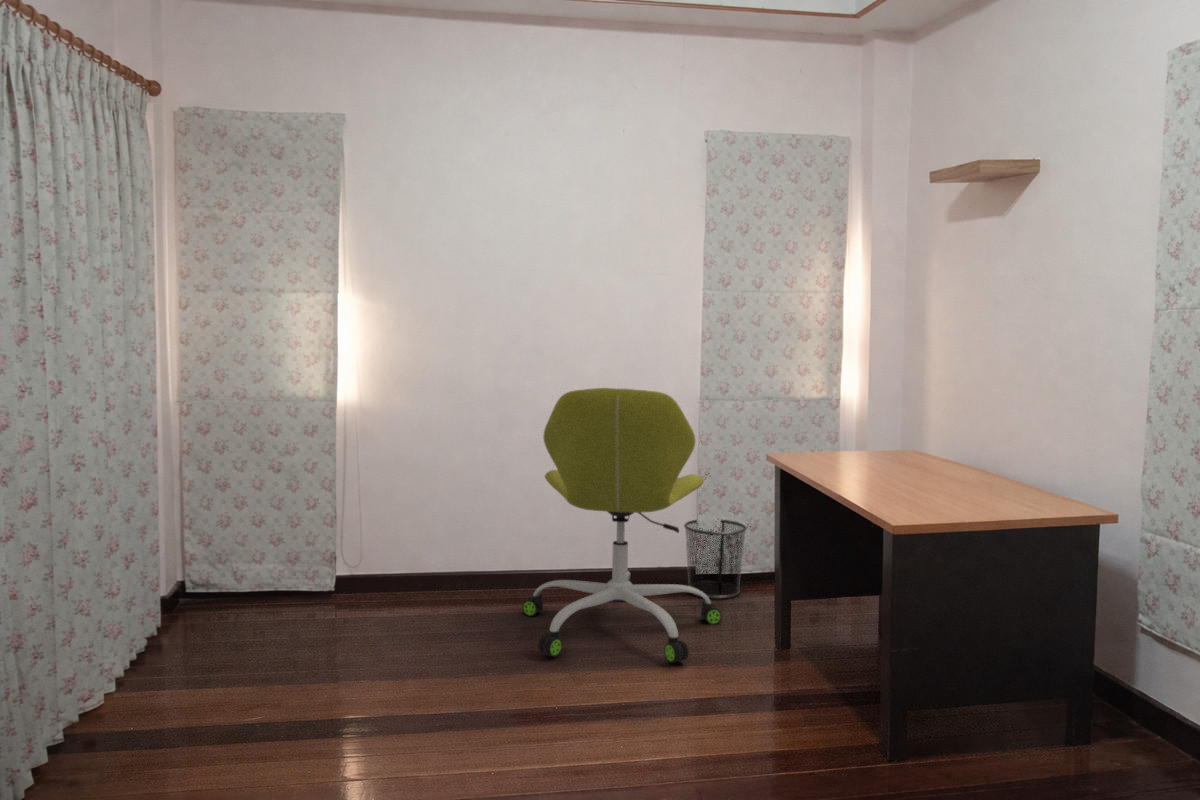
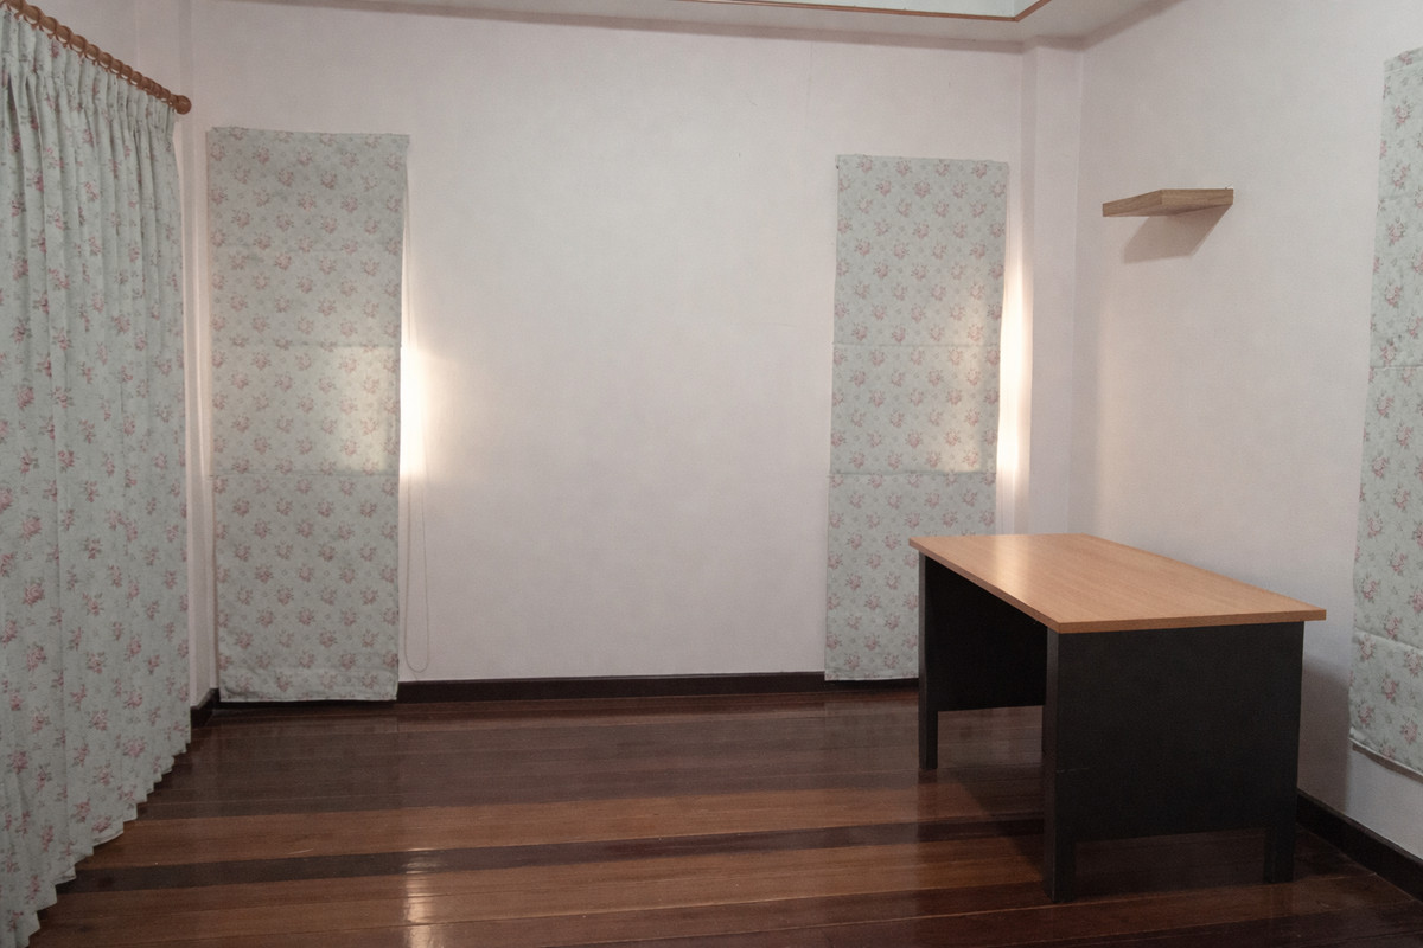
- waste bin (715, 558)
- office chair (620, 508)
